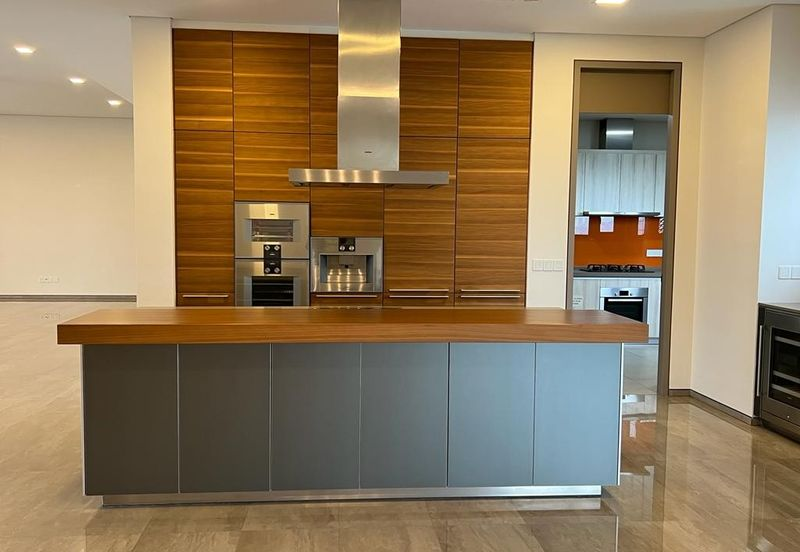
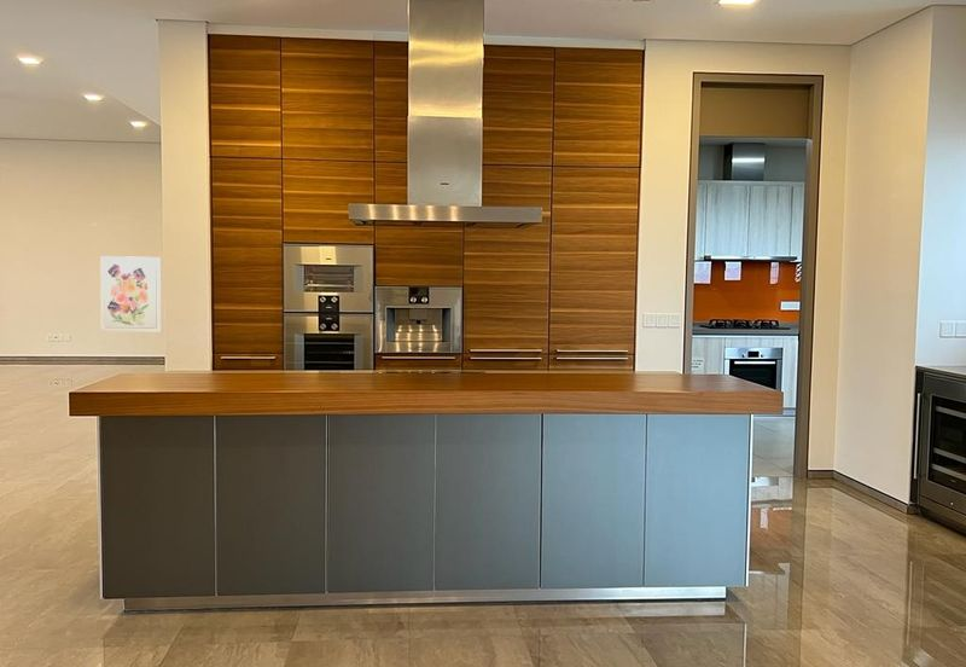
+ wall art (130, 294)
